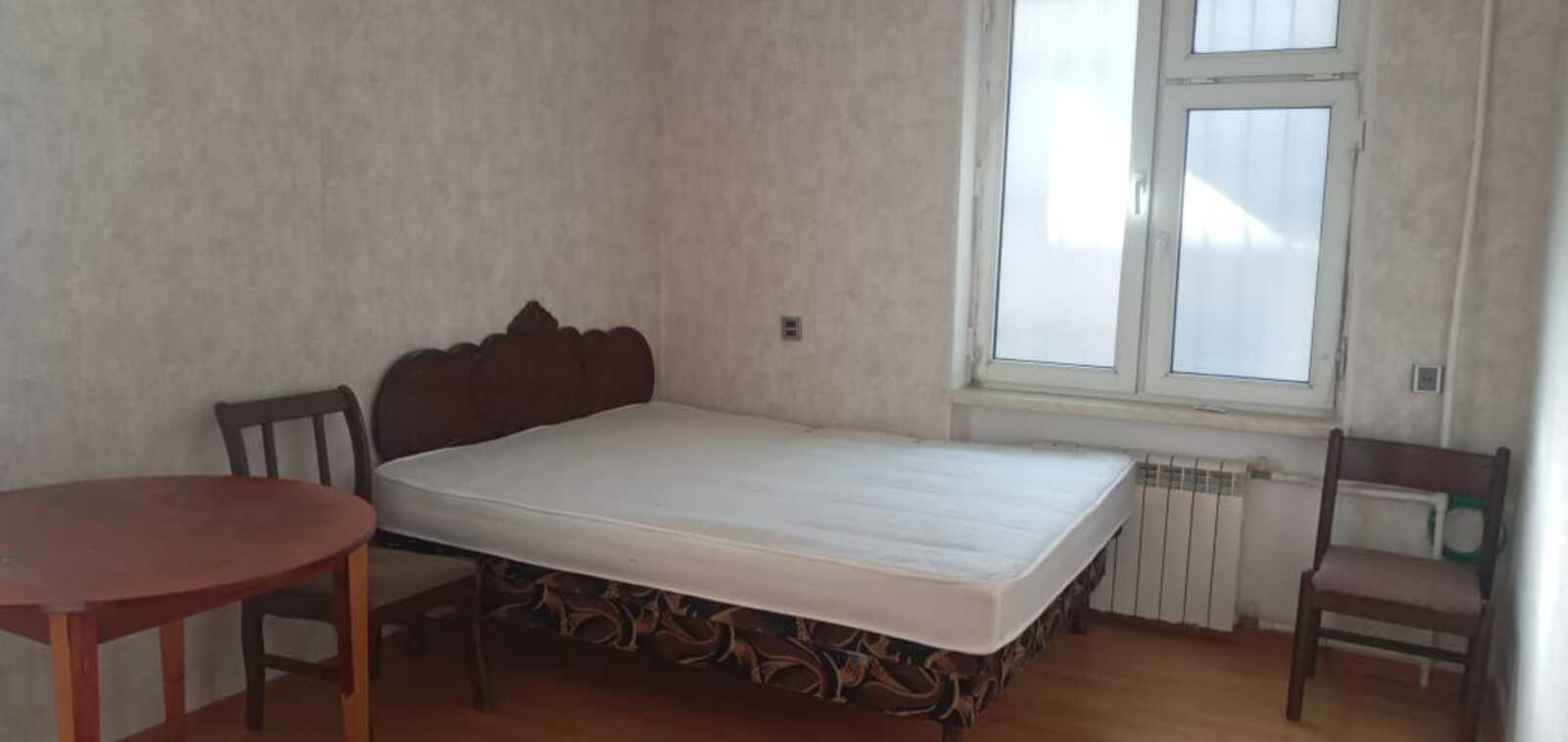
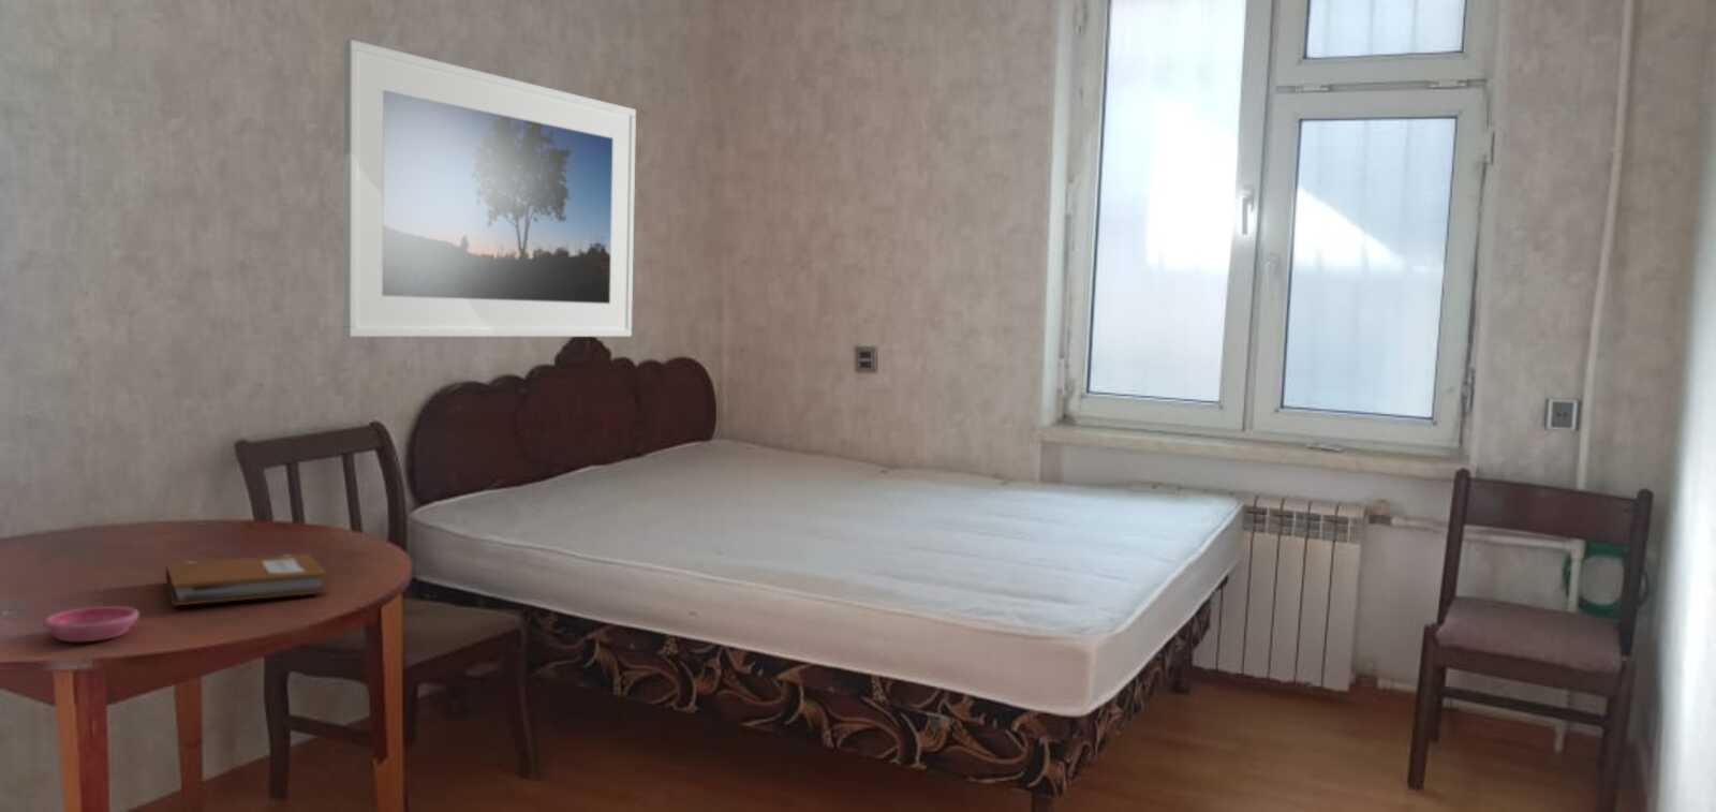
+ saucer (92, 624)
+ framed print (508, 208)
+ notebook (248, 576)
